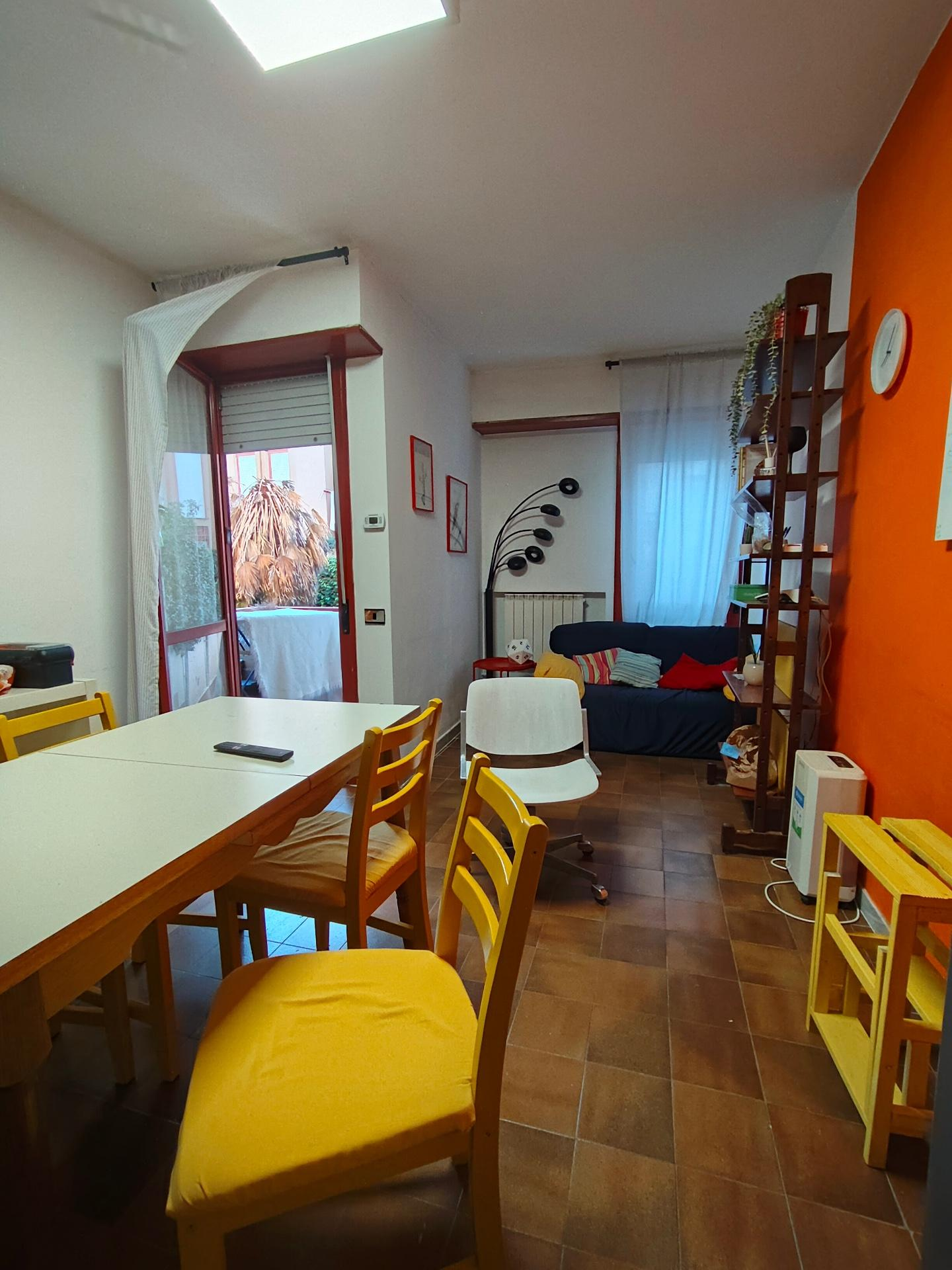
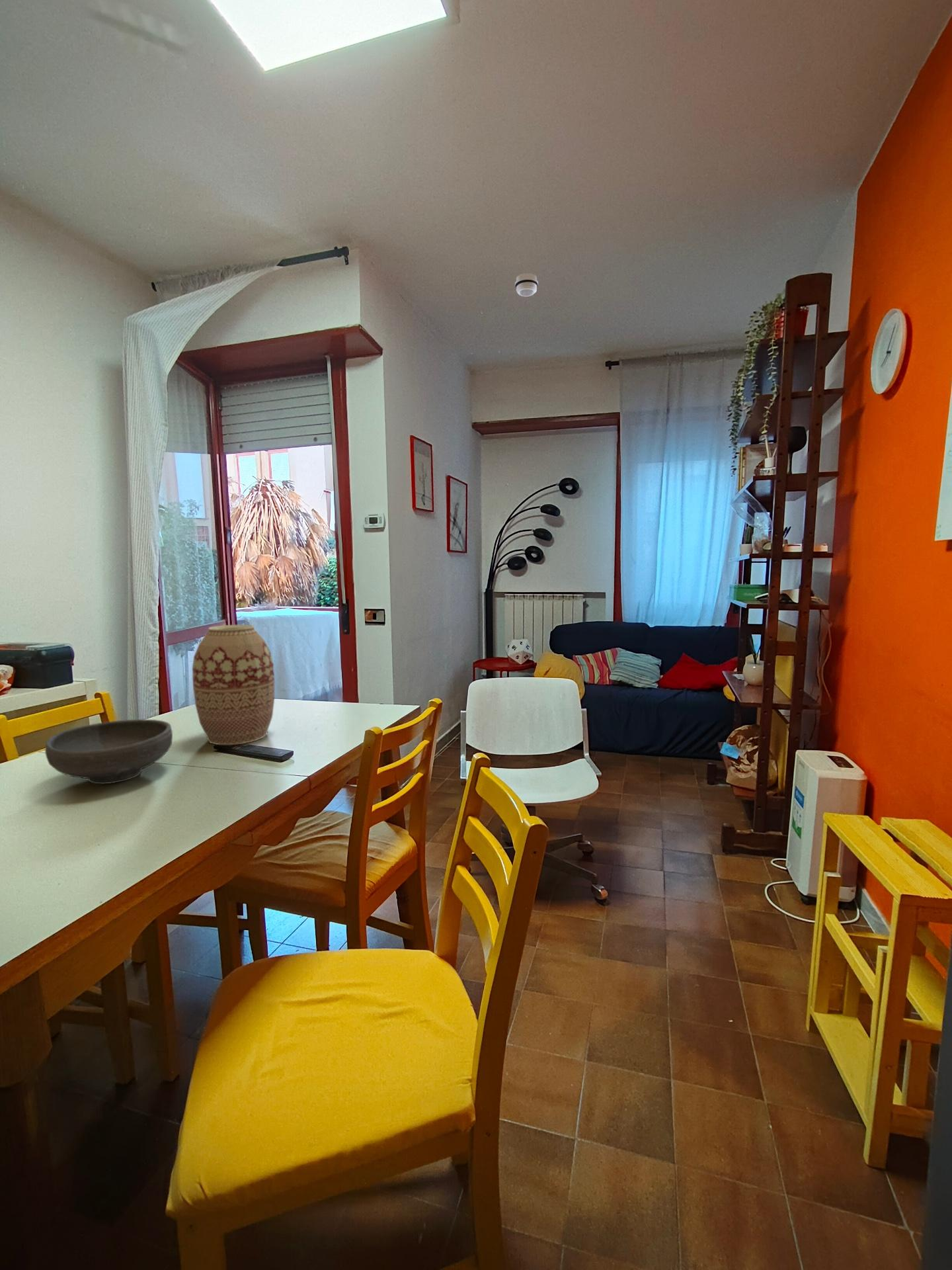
+ smoke detector (526, 285)
+ vase (234, 682)
+ bowl (113, 753)
